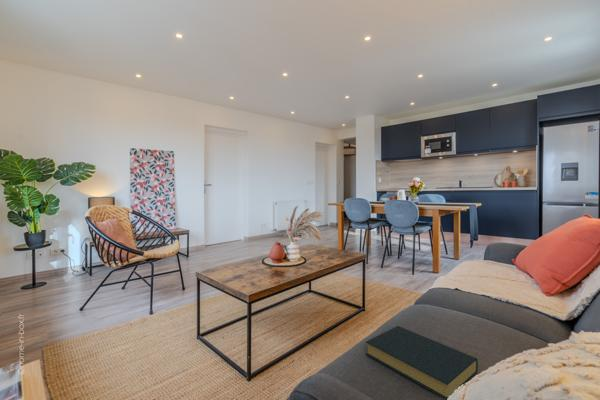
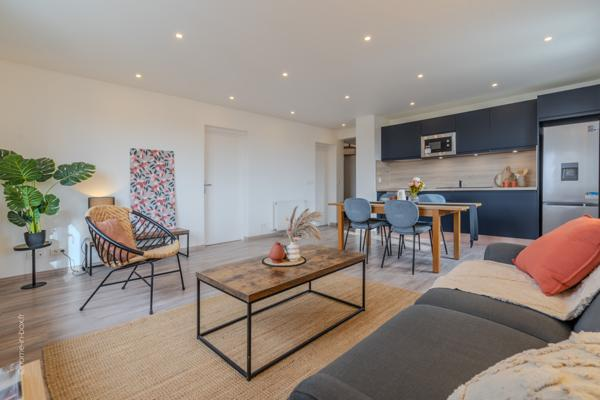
- hardback book (418, 356)
